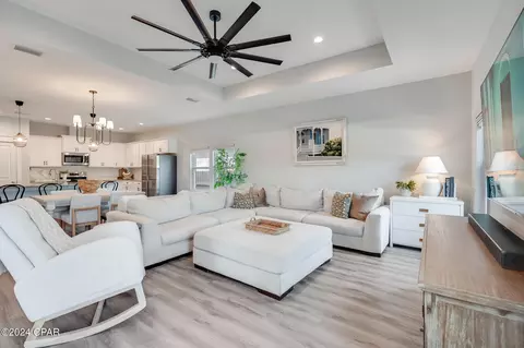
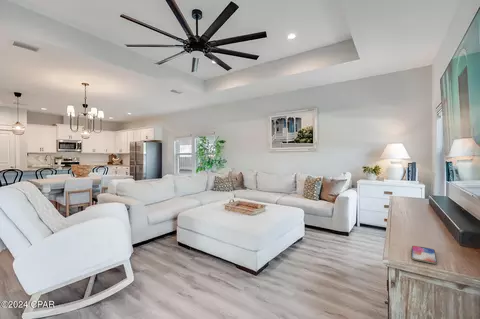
+ smartphone (423, 254)
